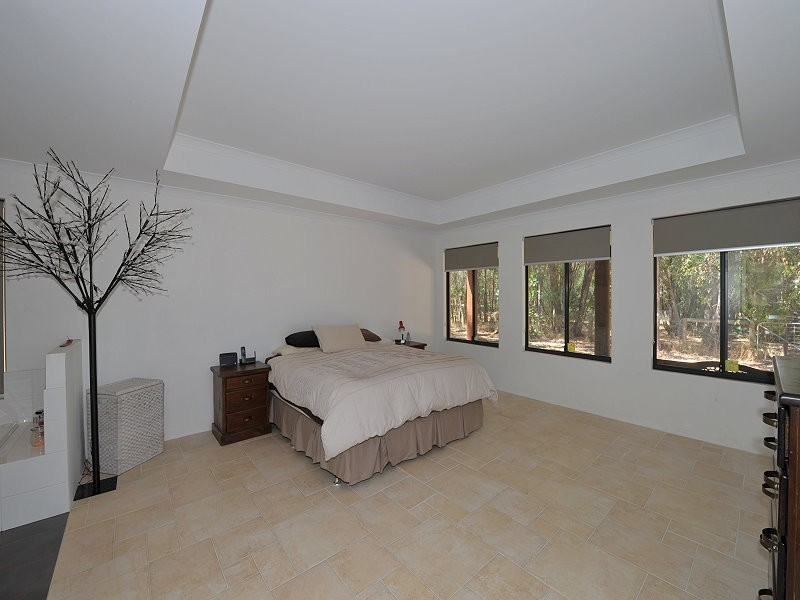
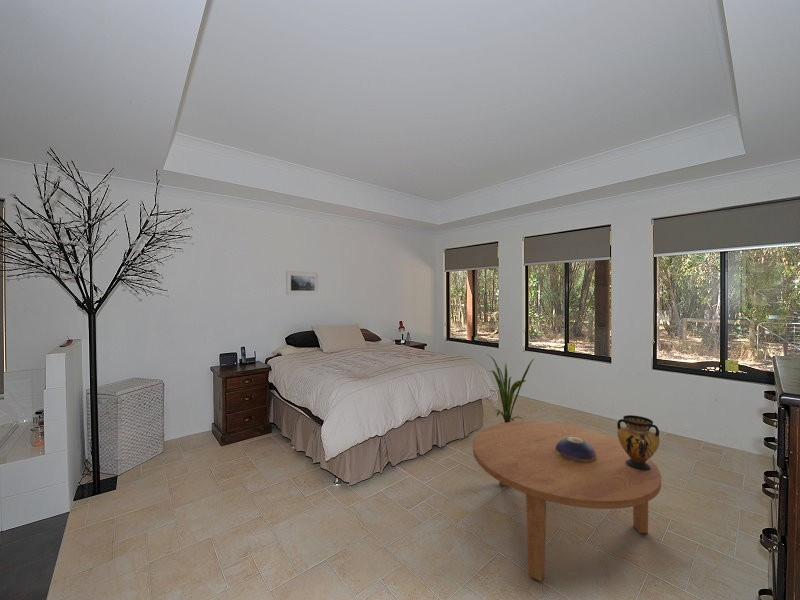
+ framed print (302, 283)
+ vase (637, 442)
+ house plant (502, 398)
+ coffee table (557, 487)
+ decorative bowl (575, 446)
